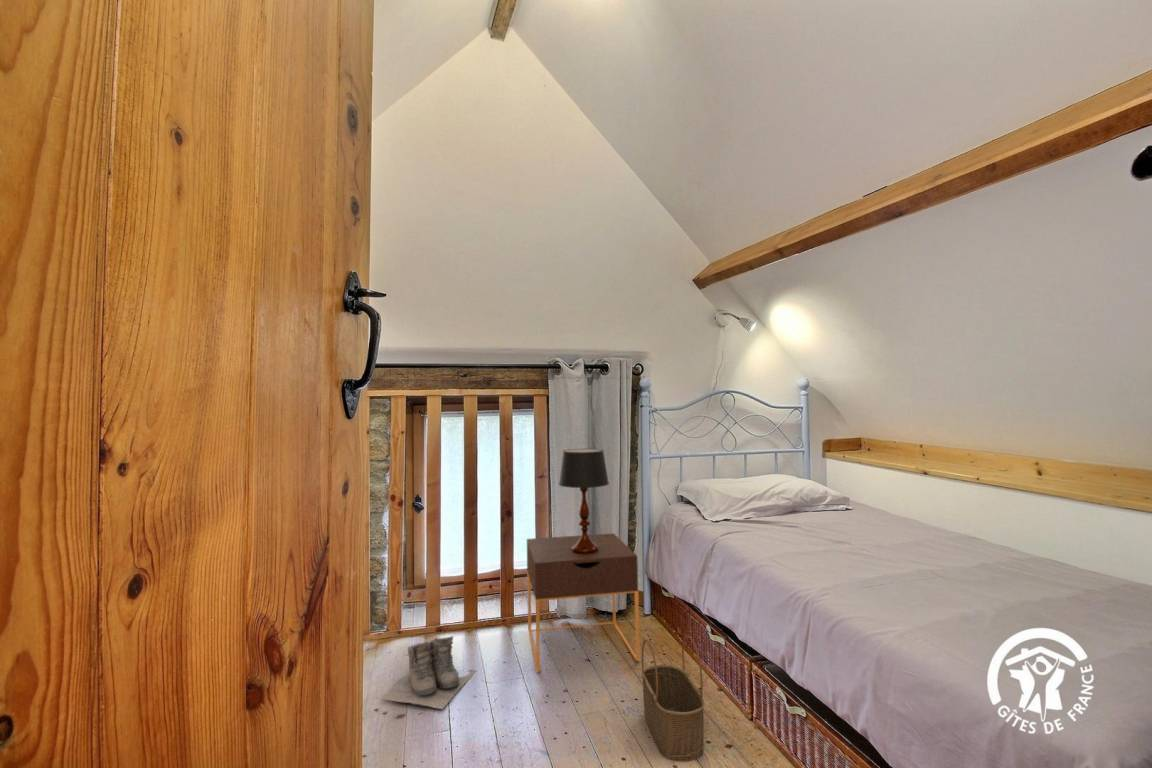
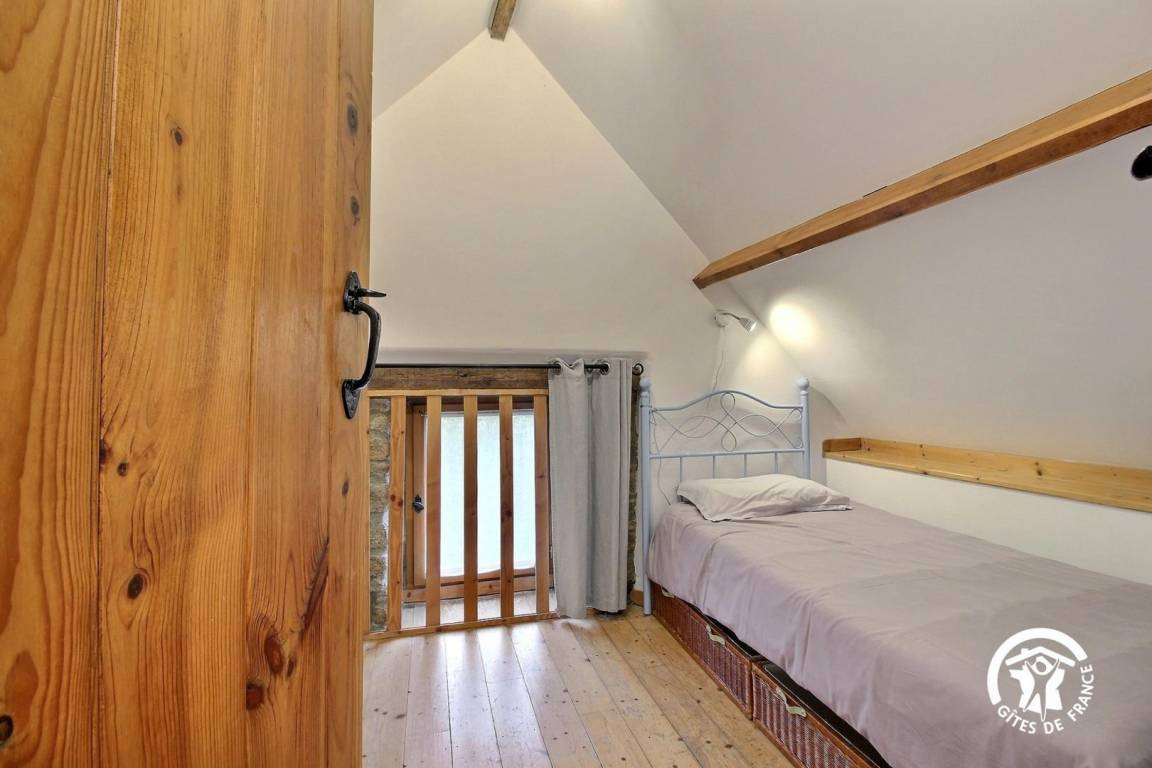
- table lamp (584, 499)
- nightstand (579, 595)
- wicker basket (671, 686)
- boots (431, 662)
